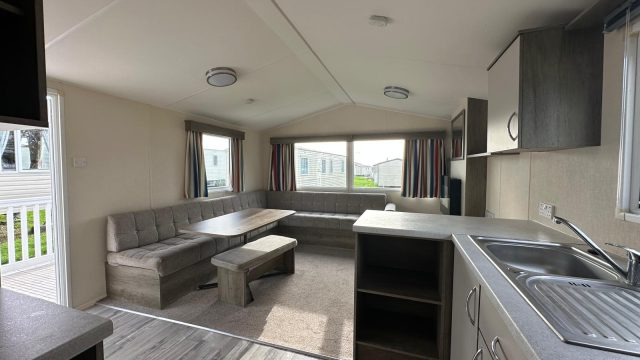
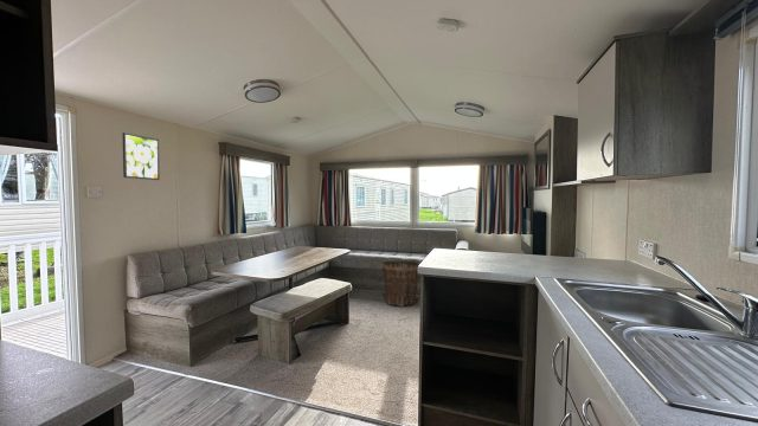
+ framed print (141, 157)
+ basket (400, 282)
